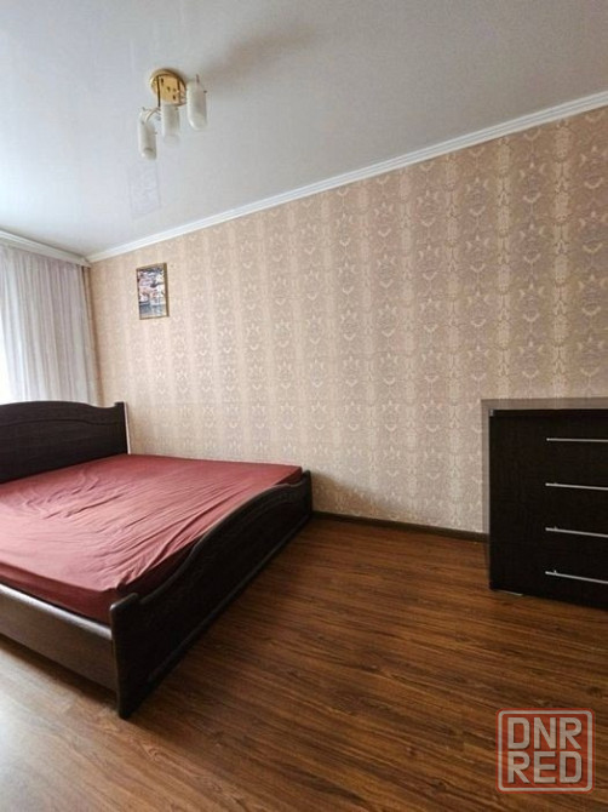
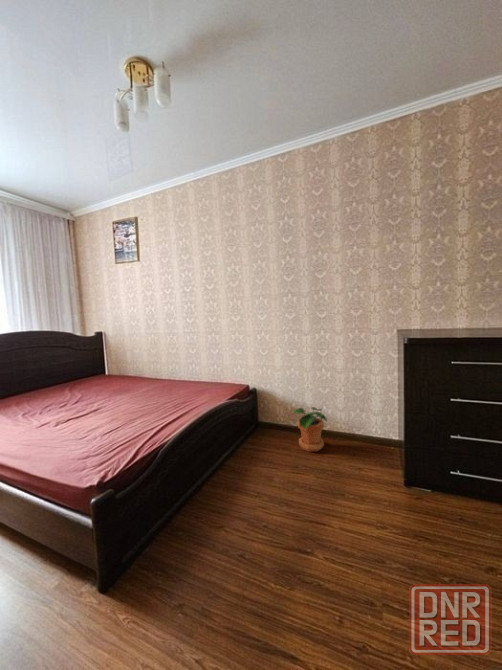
+ potted plant (307, 429)
